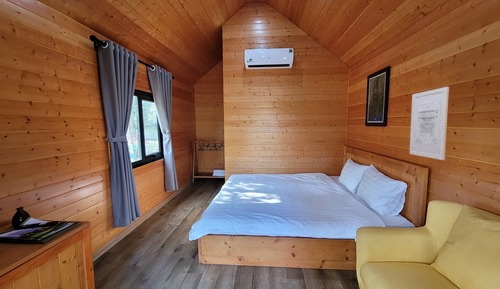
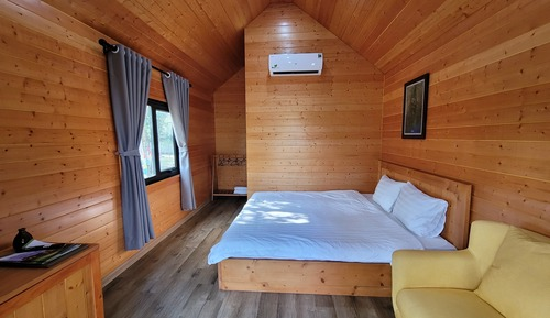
- wall art (426, 124)
